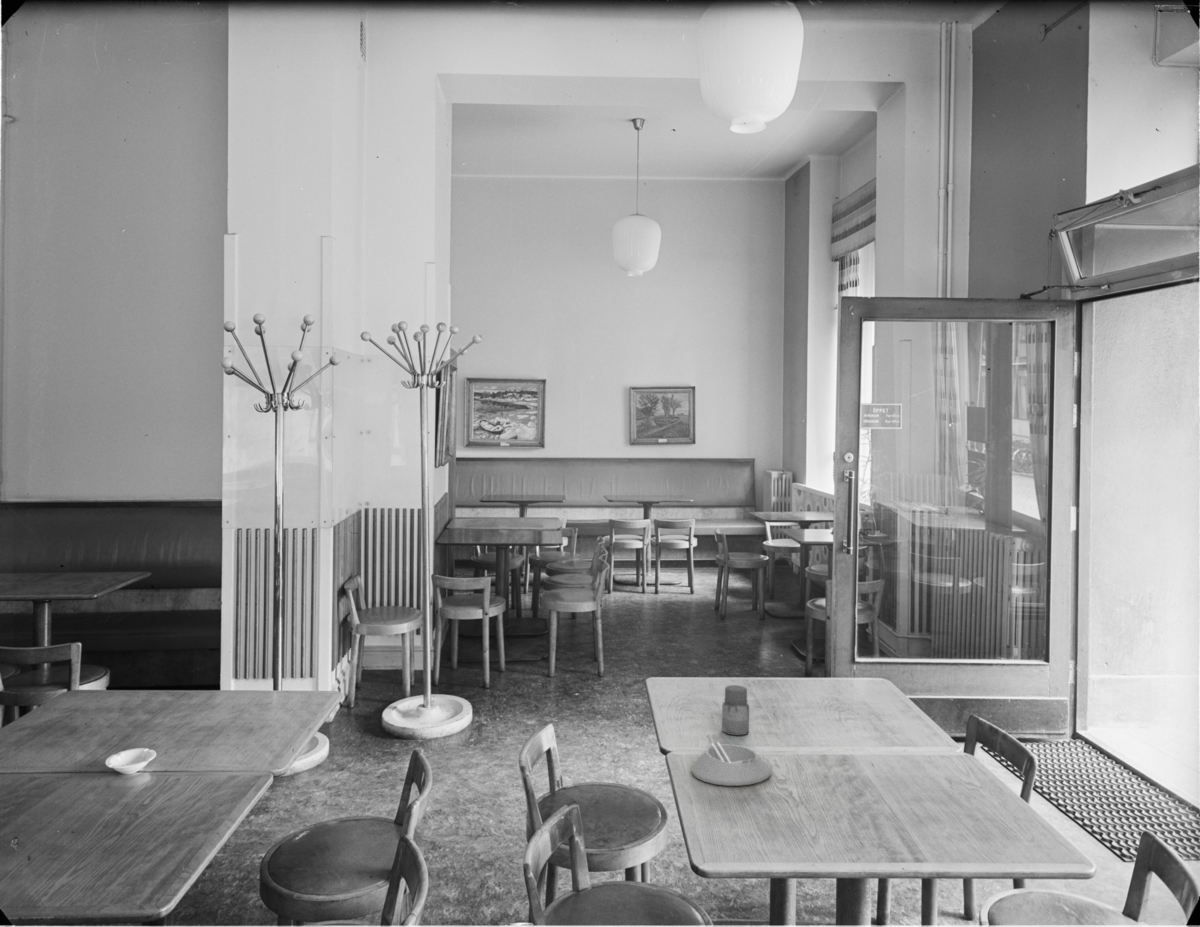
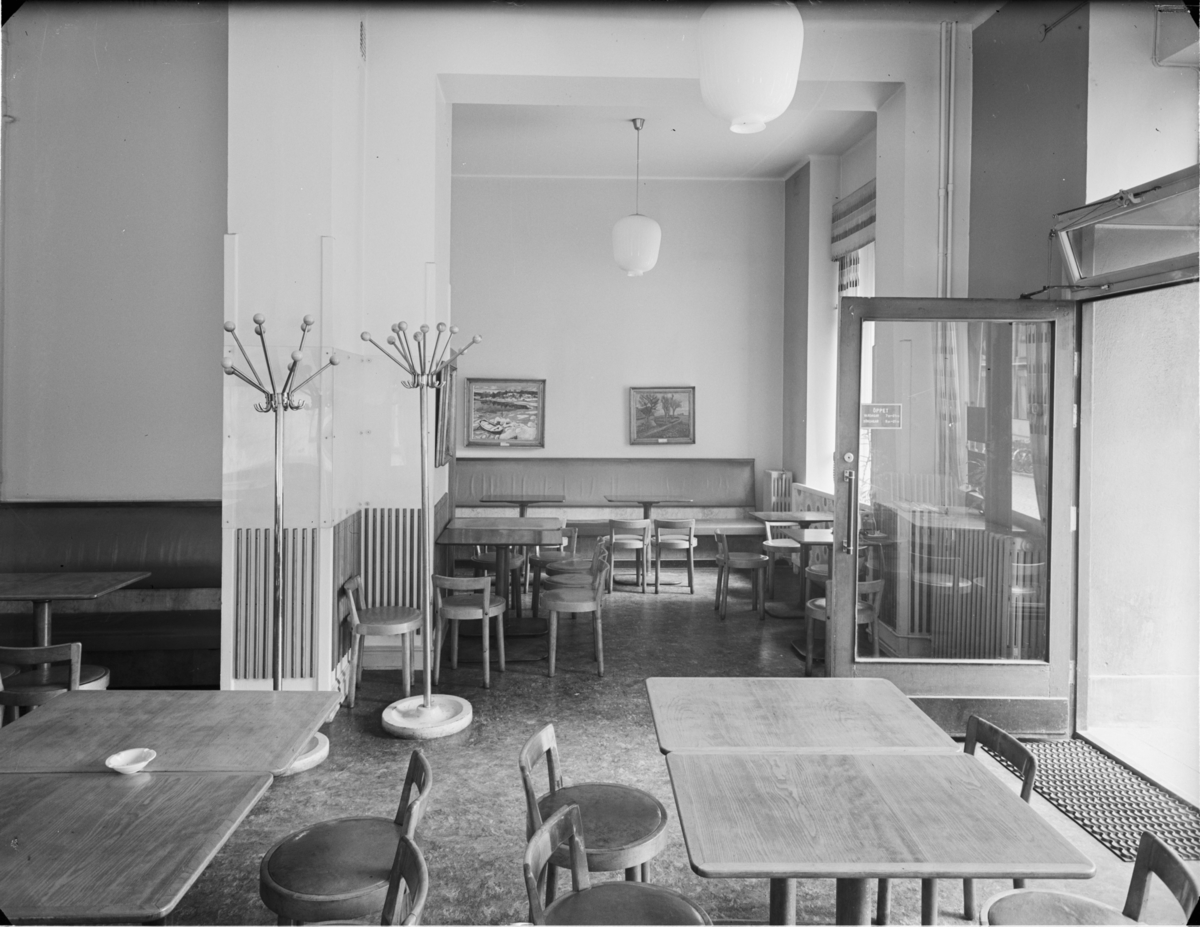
- ashtray (730, 758)
- jar (735, 709)
